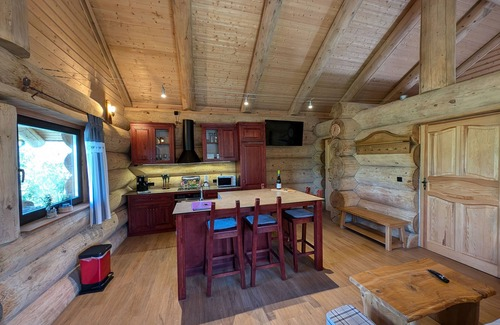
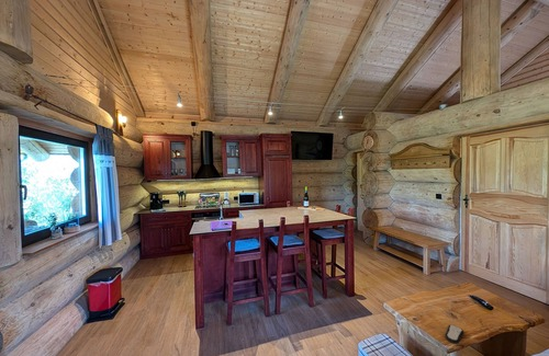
+ remote control (453, 333)
